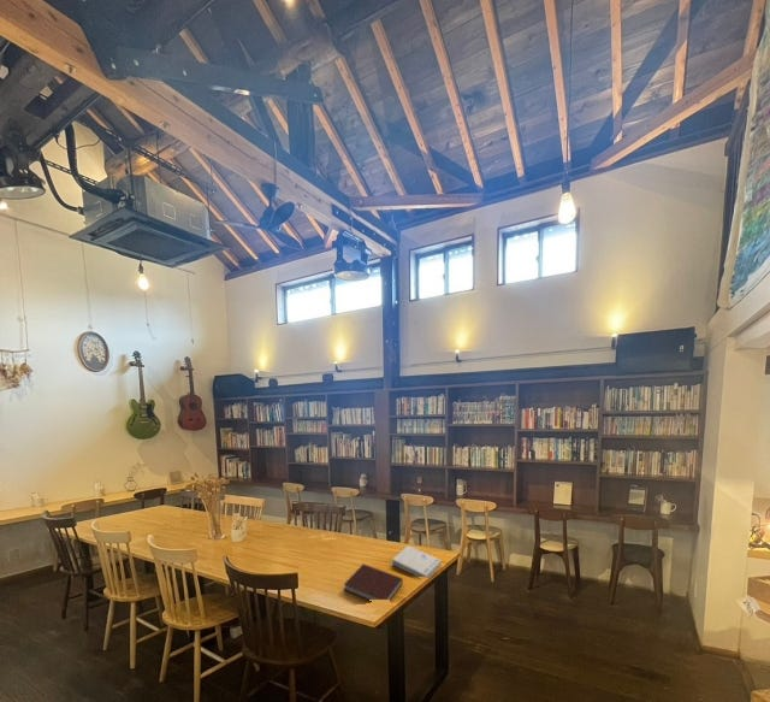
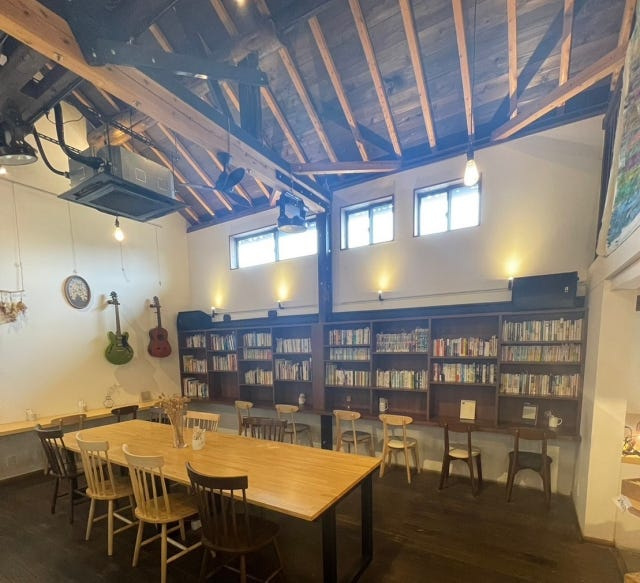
- book (416, 562)
- notebook (373, 583)
